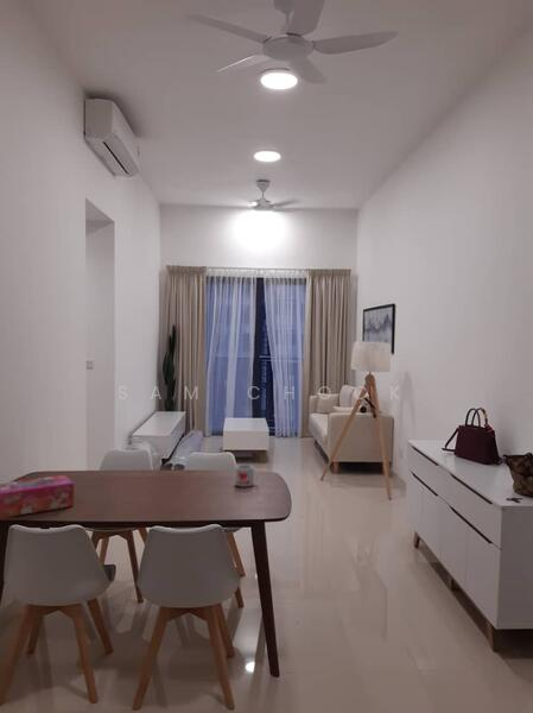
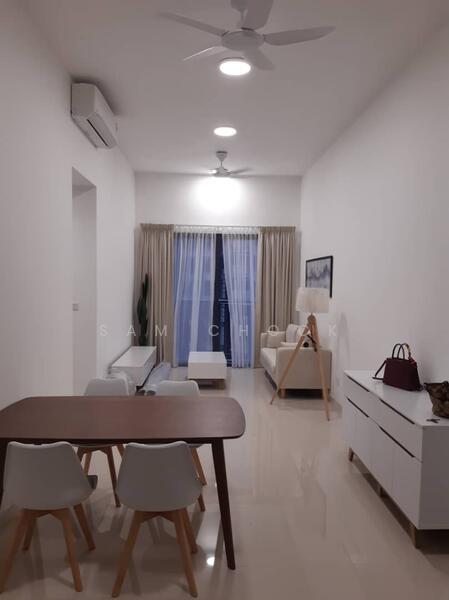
- tissue box (33, 494)
- mug (247, 475)
